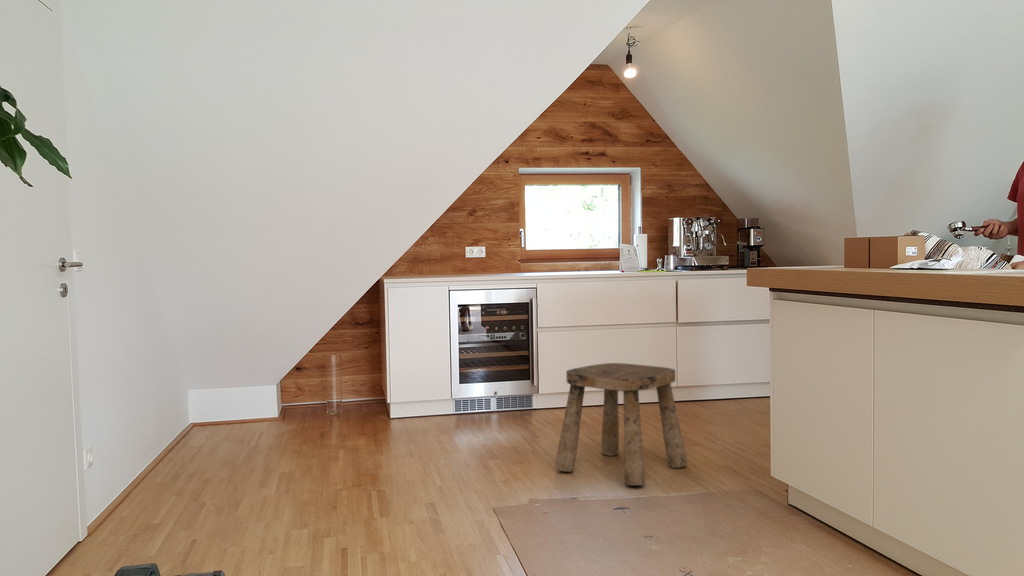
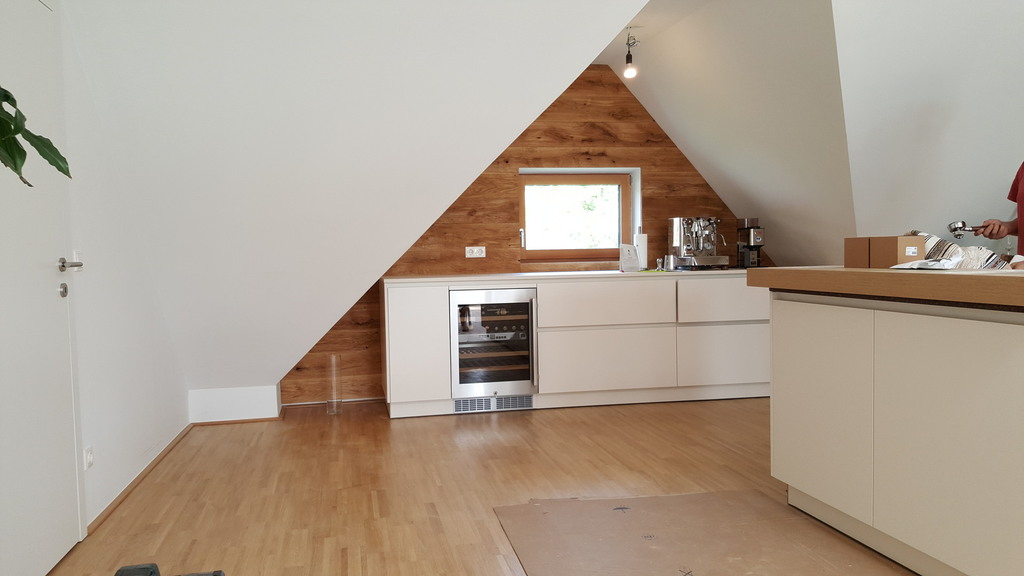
- stool (618, 419)
